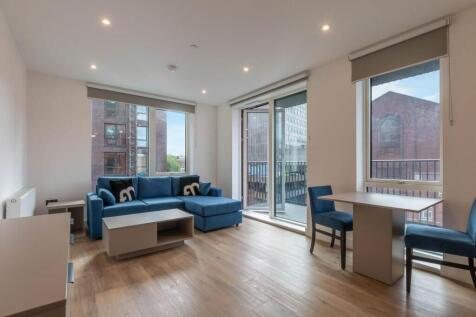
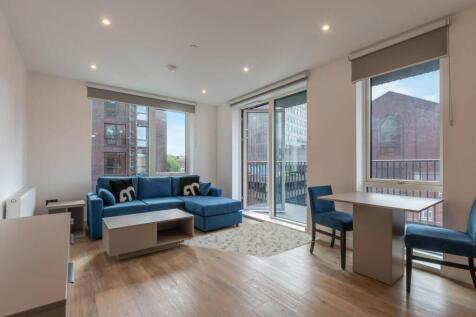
+ rug (250, 239)
